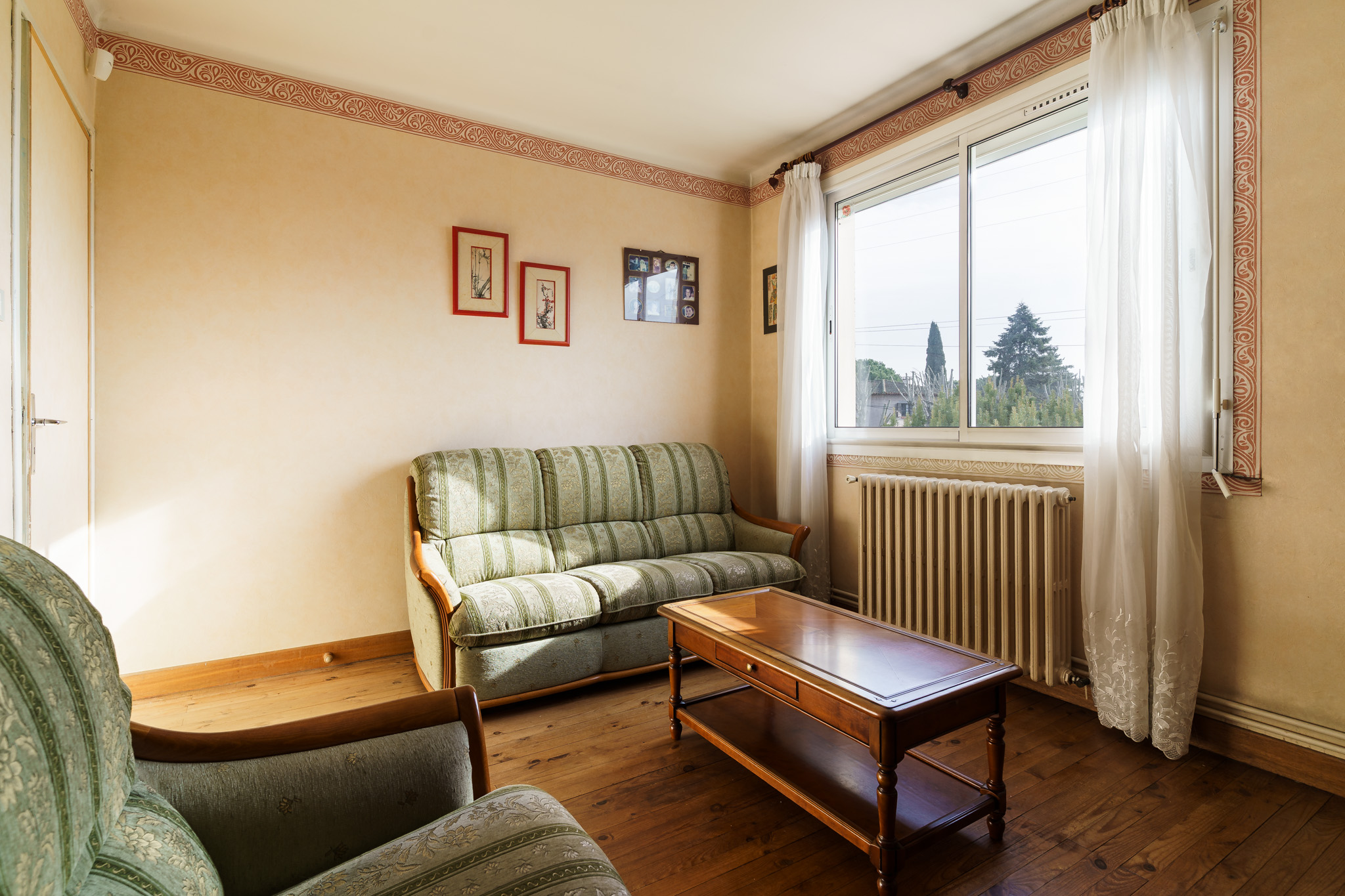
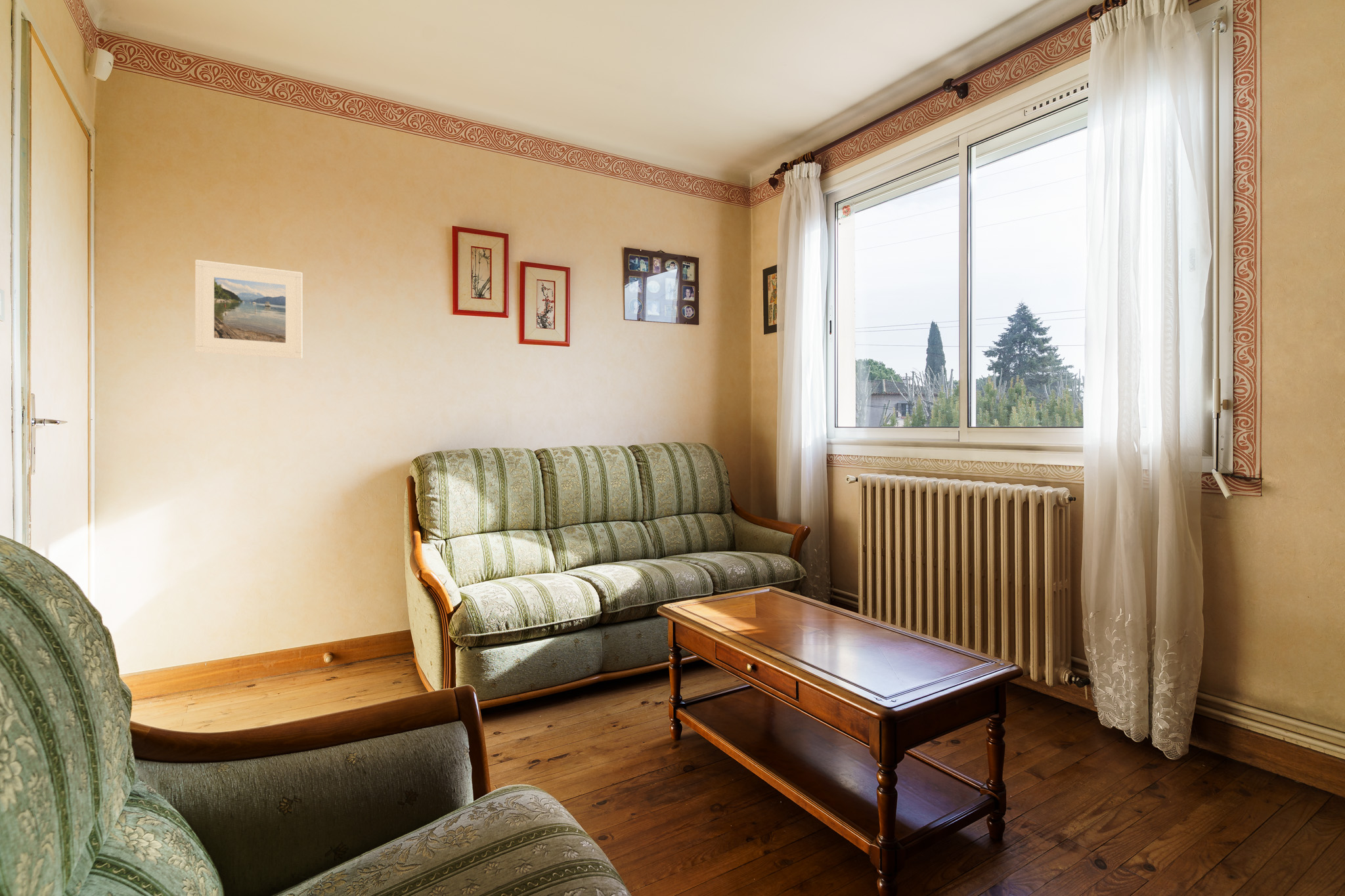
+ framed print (250, 310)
